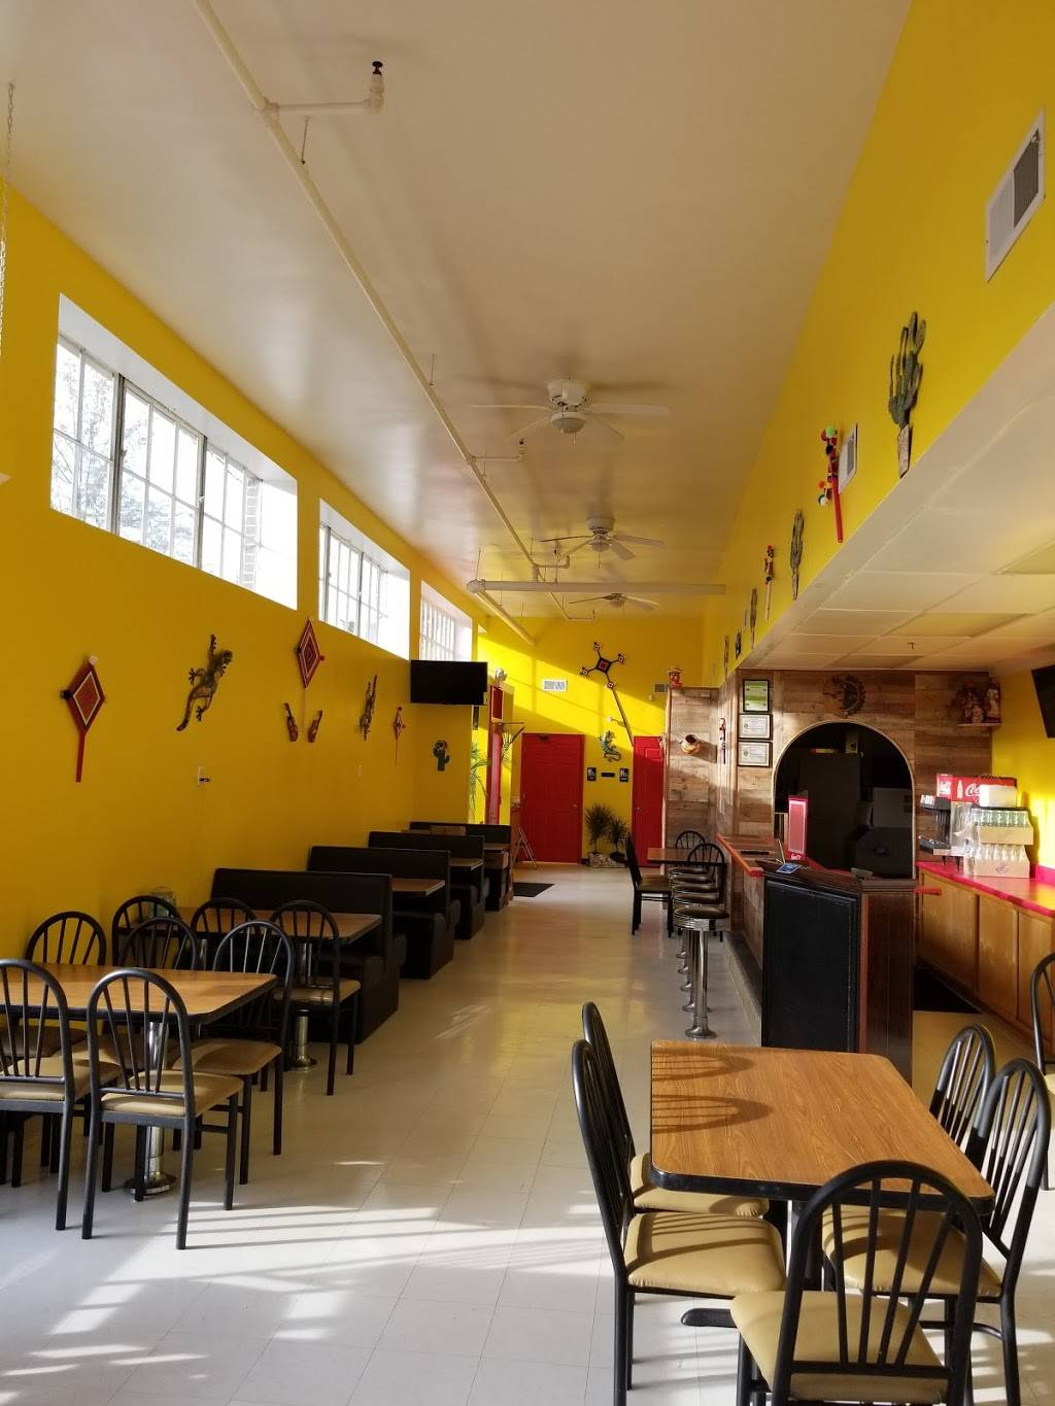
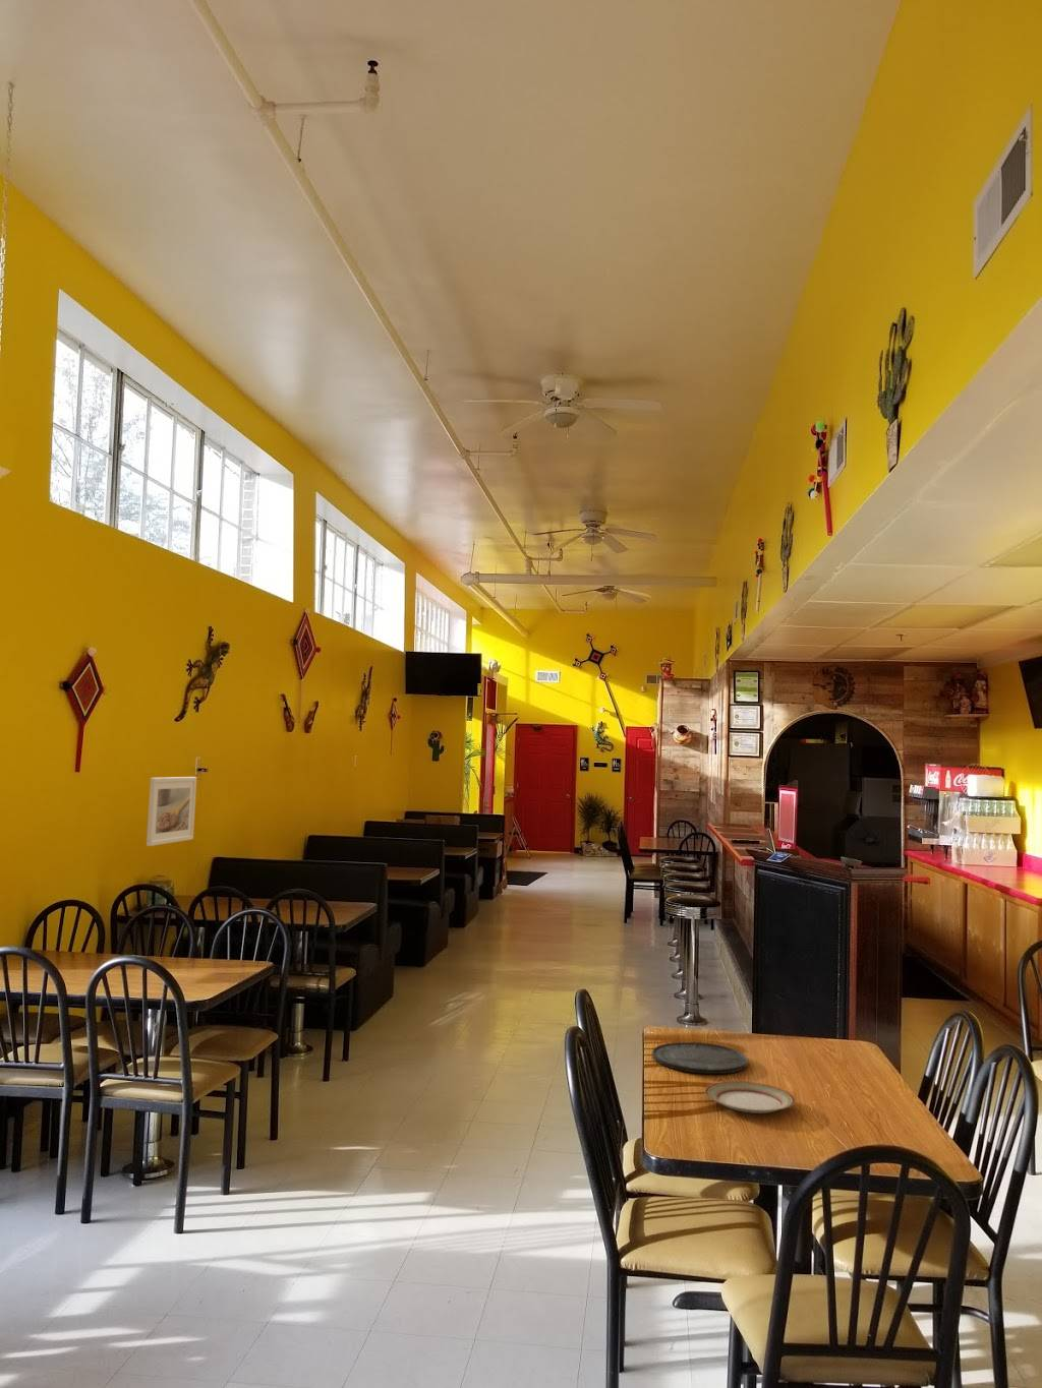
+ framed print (172, 809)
+ plate (749, 1098)
+ plate (699, 1057)
